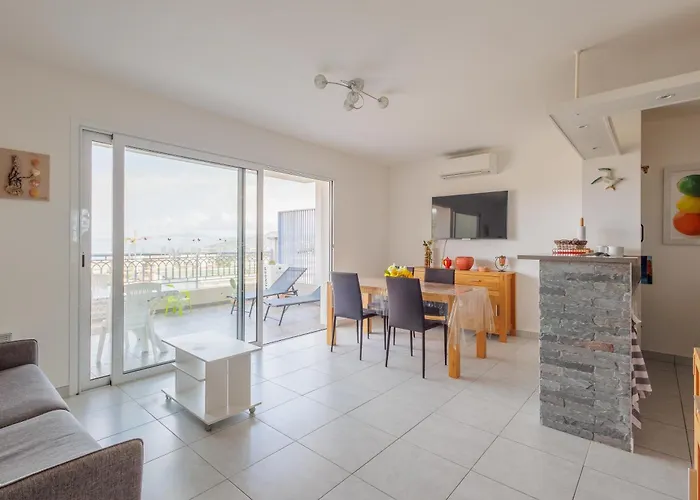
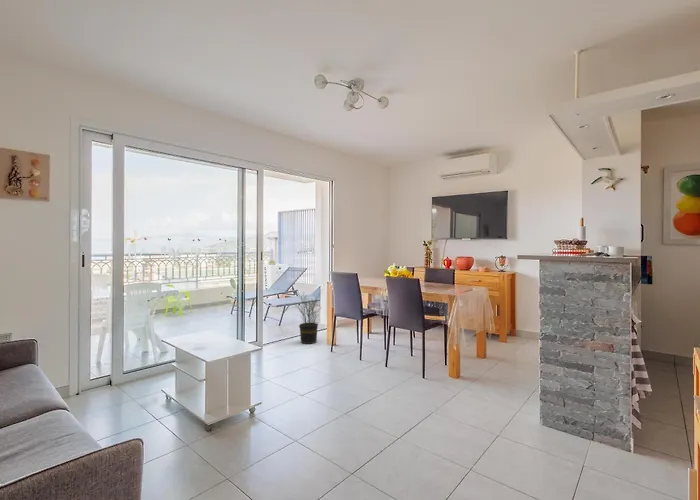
+ potted plant (307, 316)
